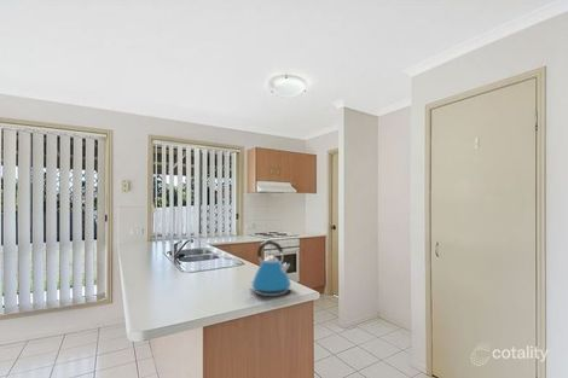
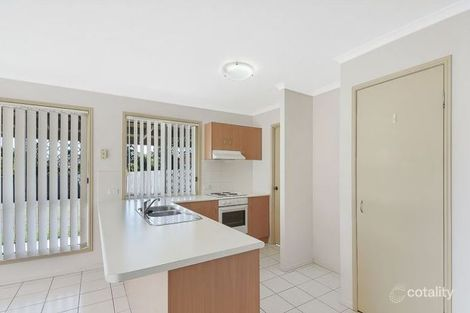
- kettle (269, 264)
